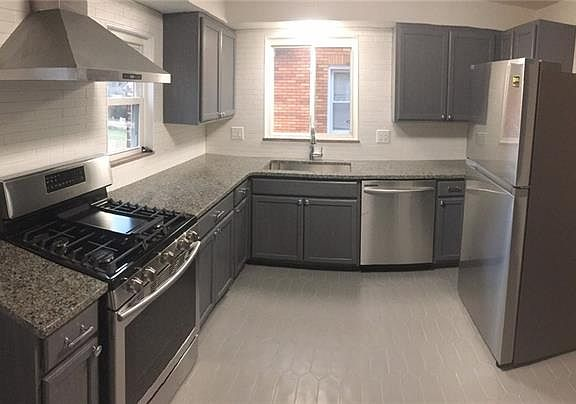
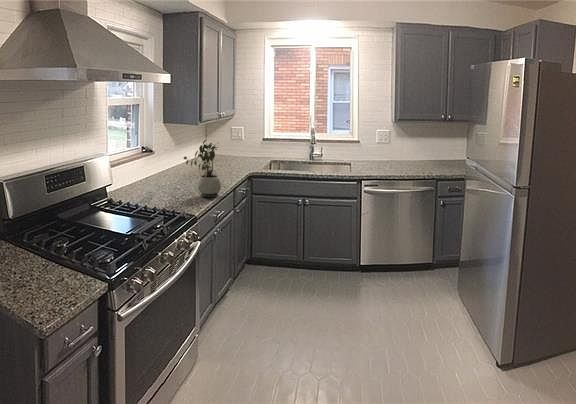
+ potted plant (204, 168)
